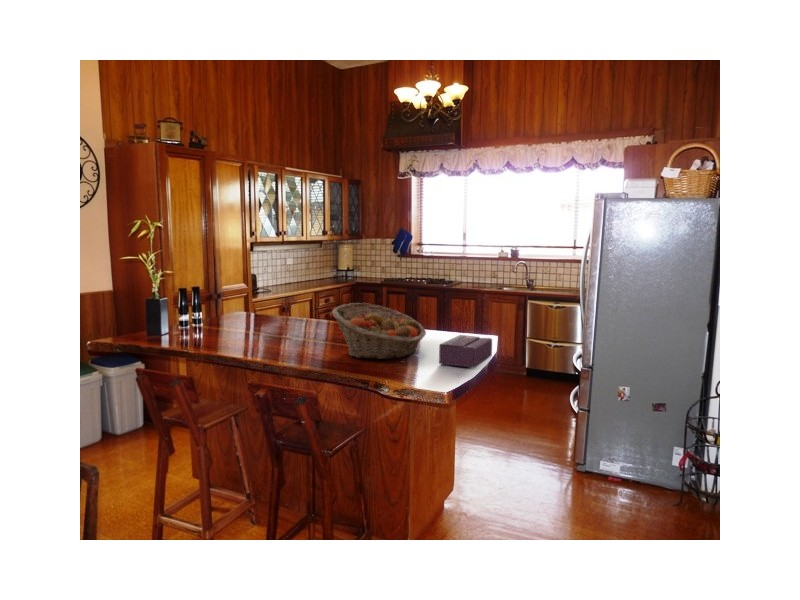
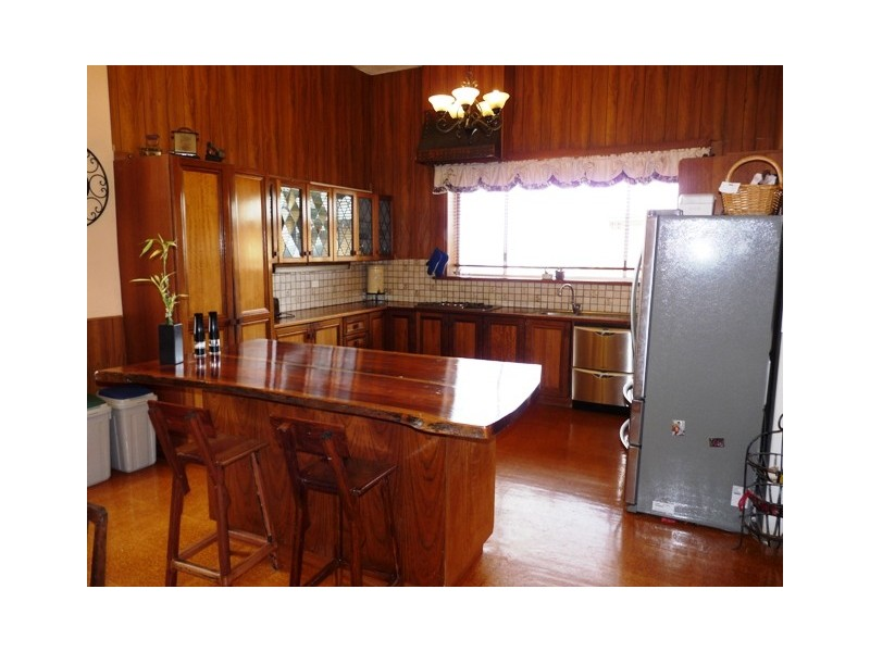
- tissue box (466, 350)
- fruit basket (379, 329)
